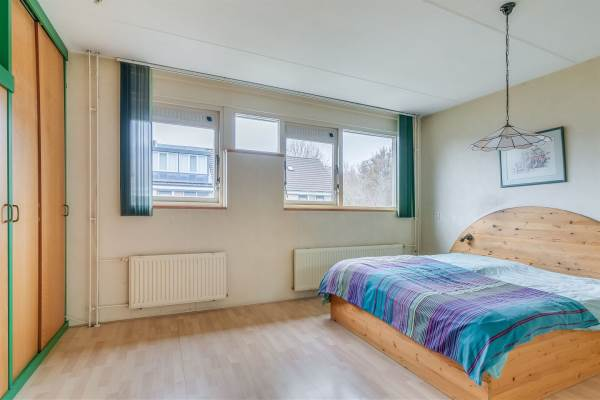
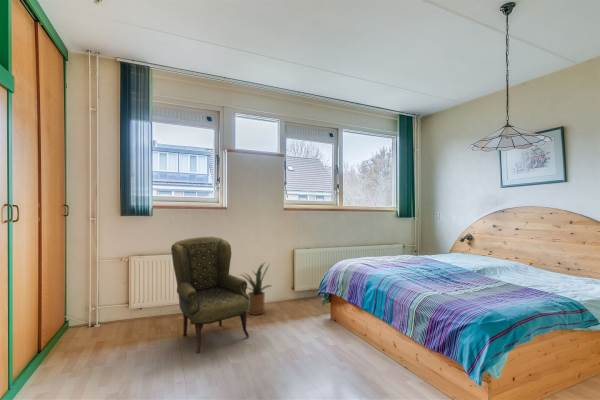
+ house plant (254, 287)
+ armchair (212, 287)
